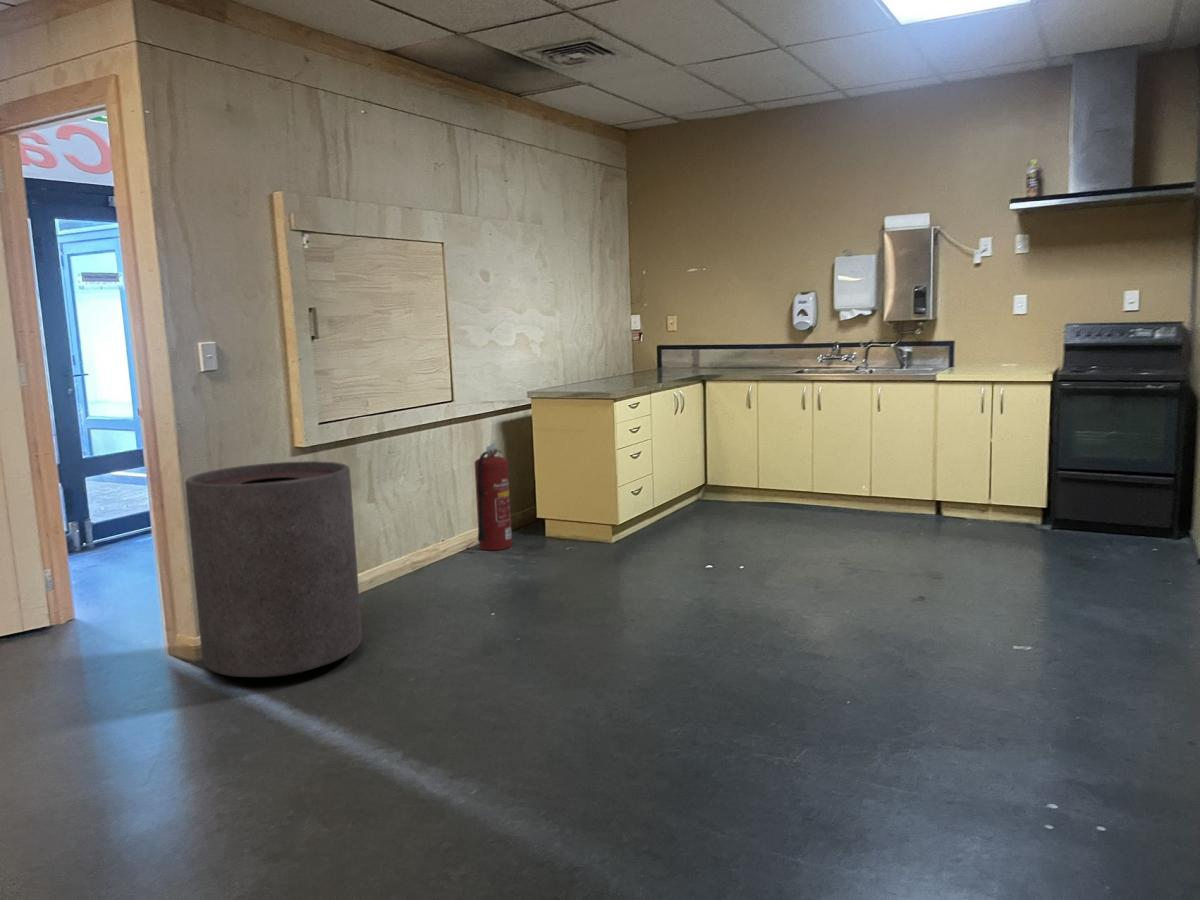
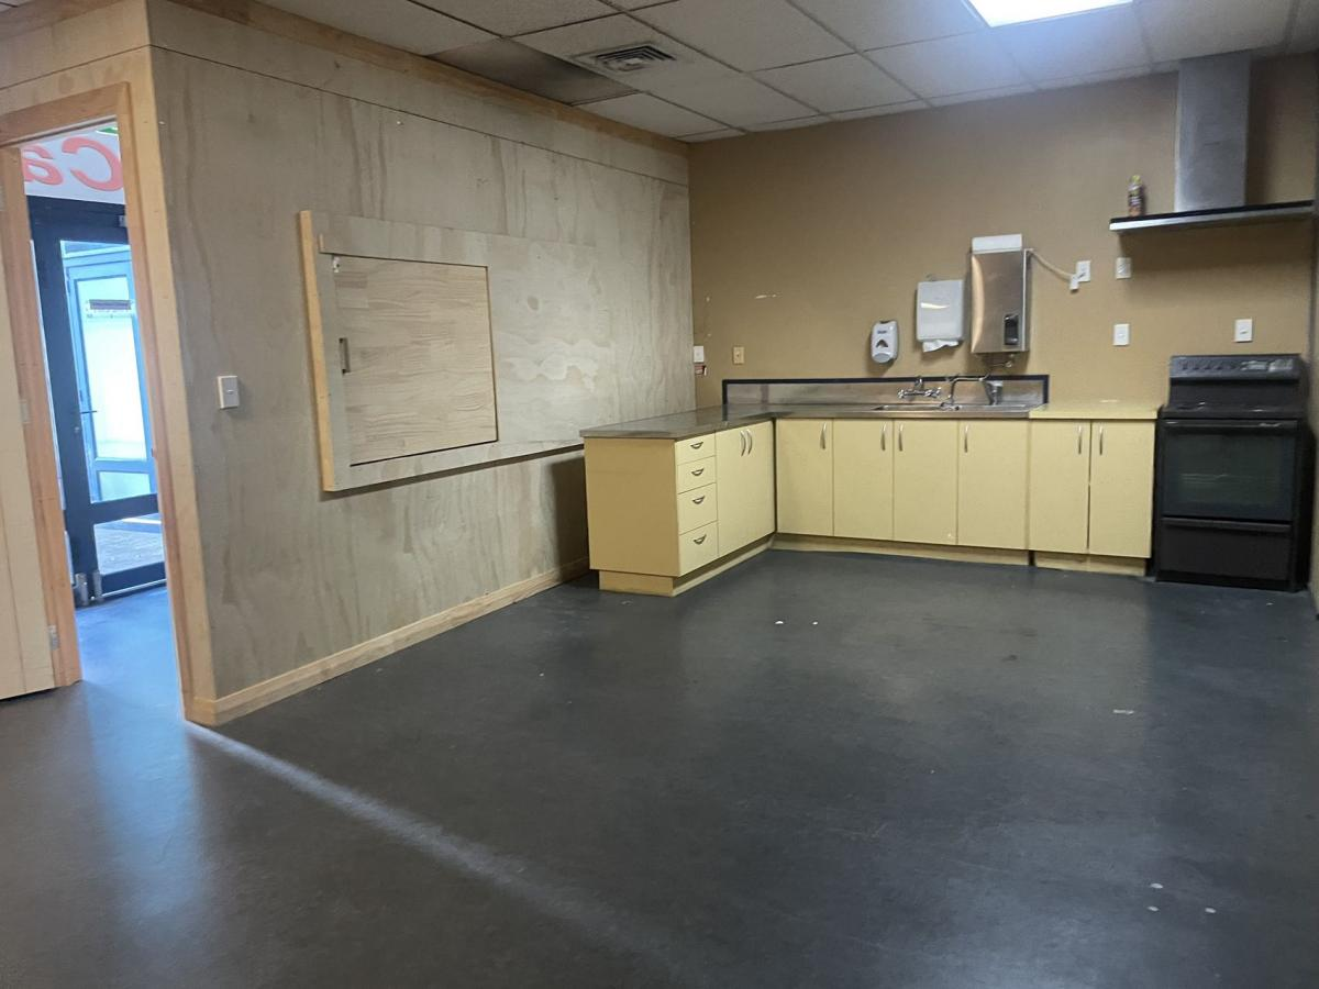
- fire extinguisher (489, 495)
- trash can (277, 566)
